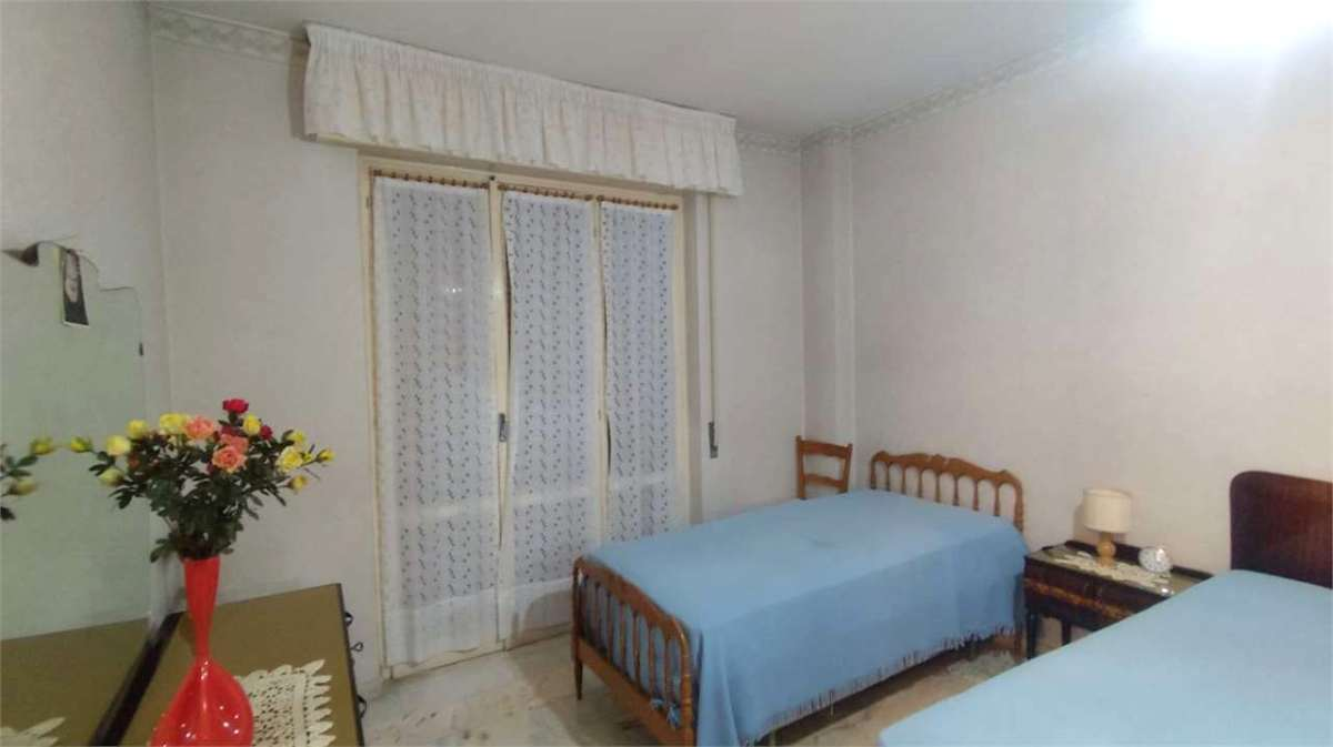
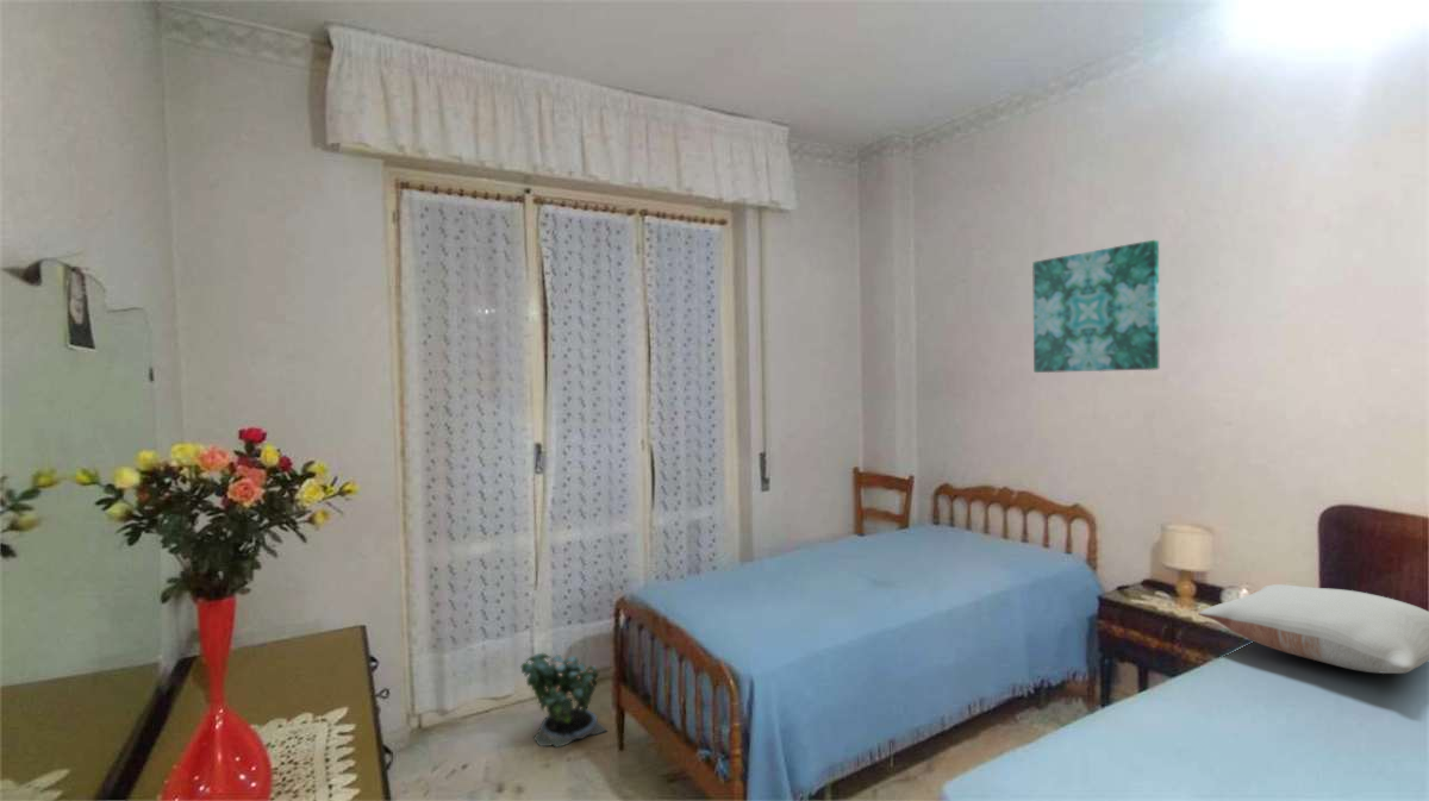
+ wall art (1091, 311)
+ potted plant (561, 689)
+ pillow (1327, 622)
